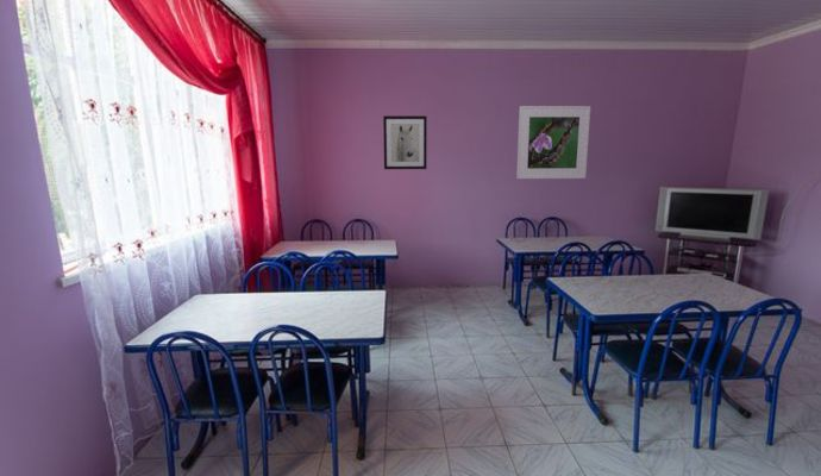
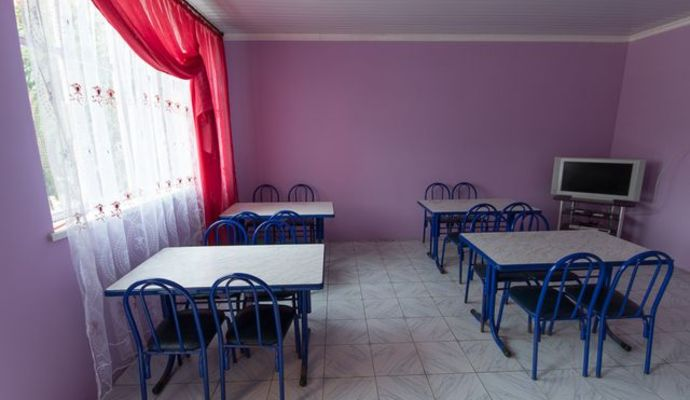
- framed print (552, 143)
- wall art (405, 143)
